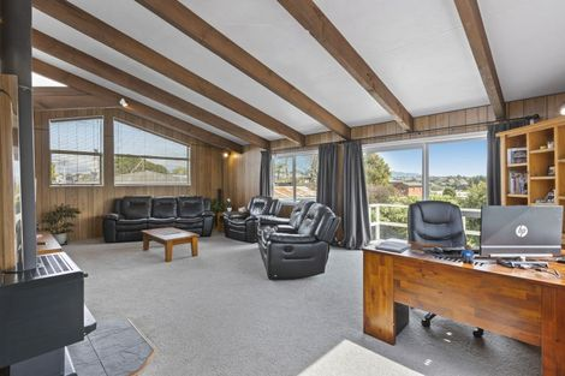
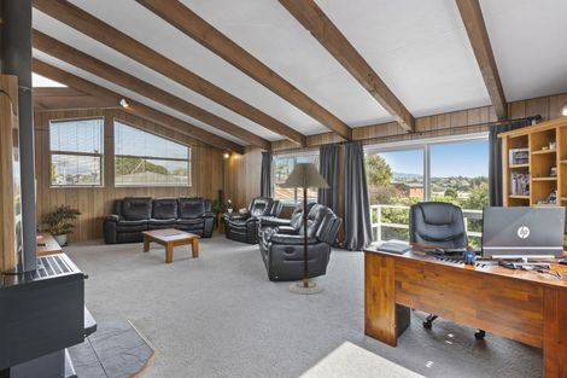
+ floor lamp (305, 225)
